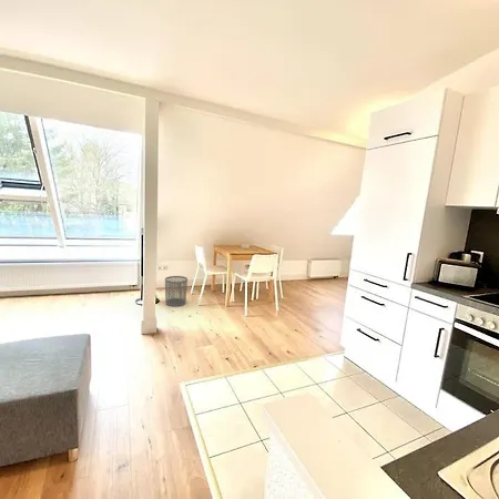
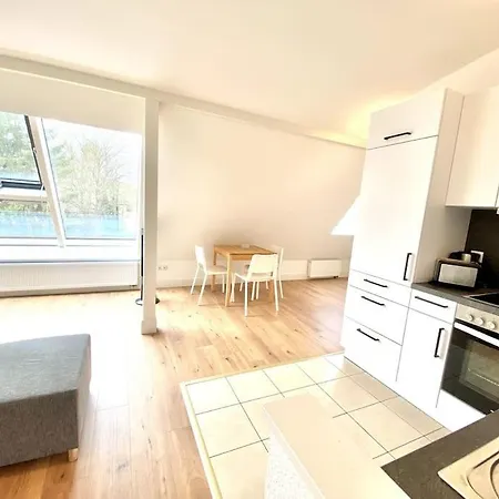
- waste bin (176, 291)
